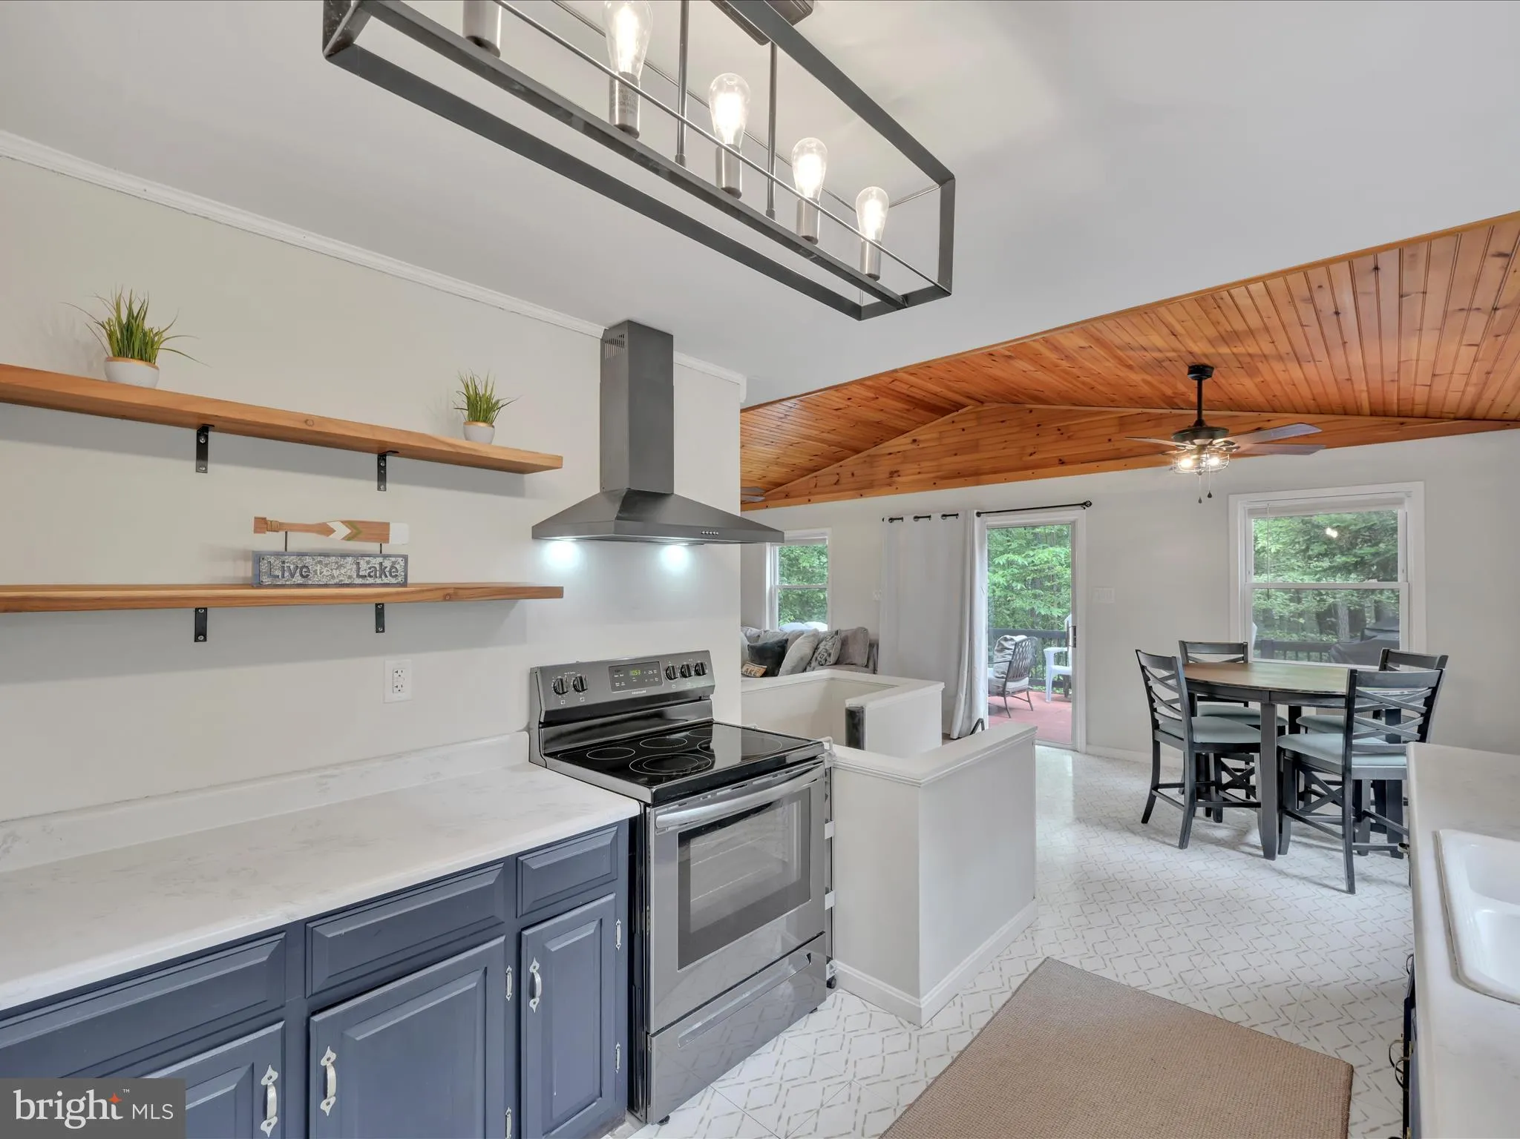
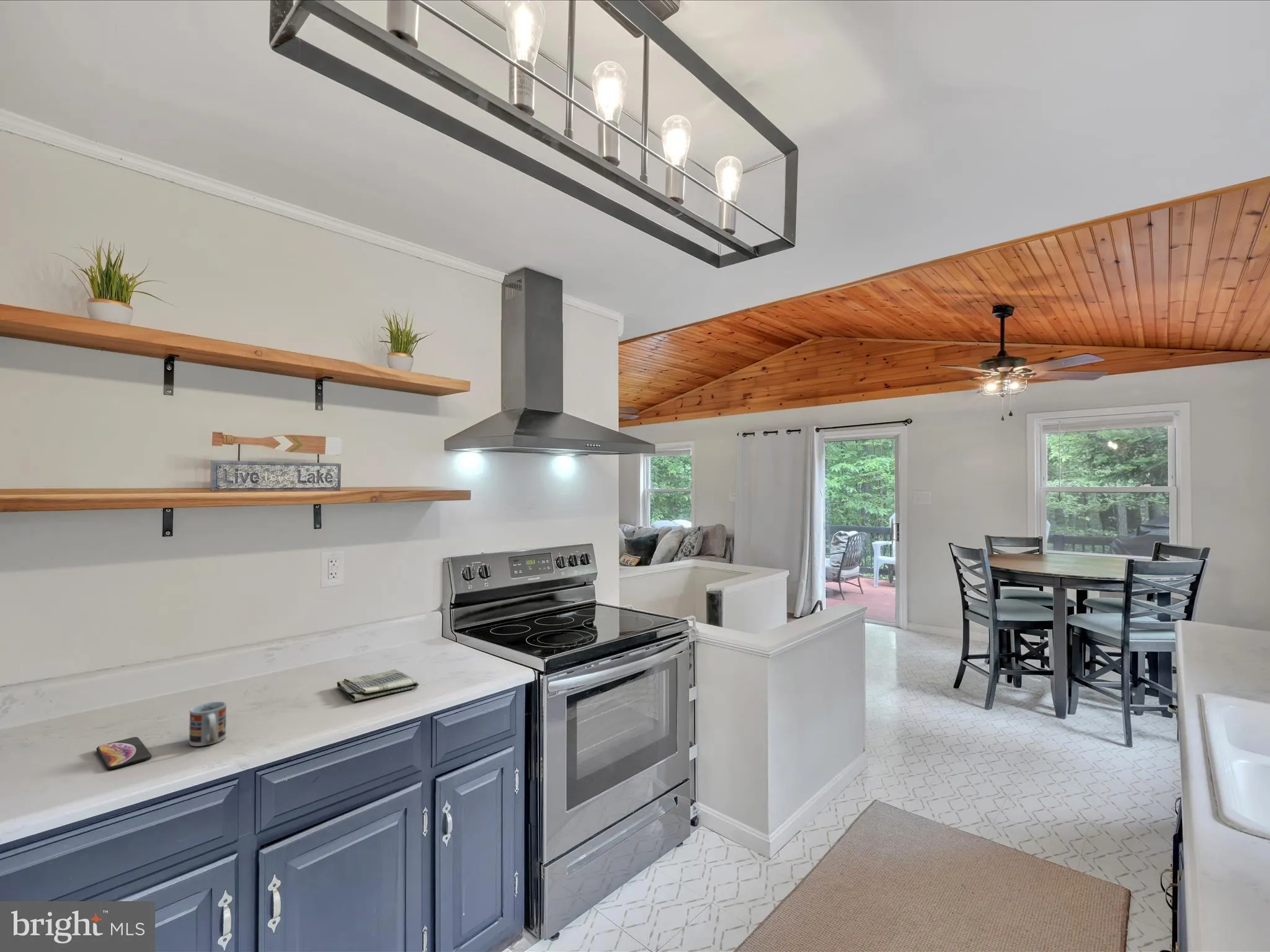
+ cup (209, 725)
+ dish towel (376, 682)
+ smartphone (123, 752)
